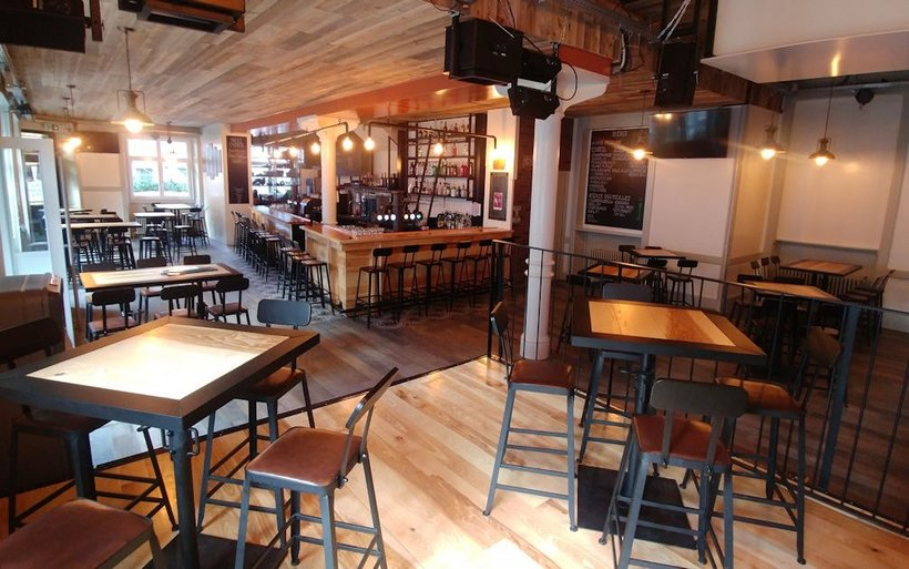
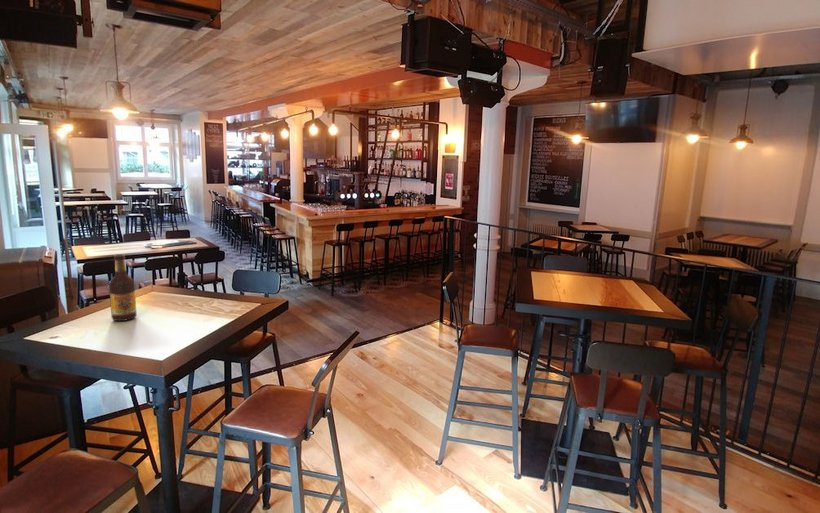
+ beer bottle (122, 287)
